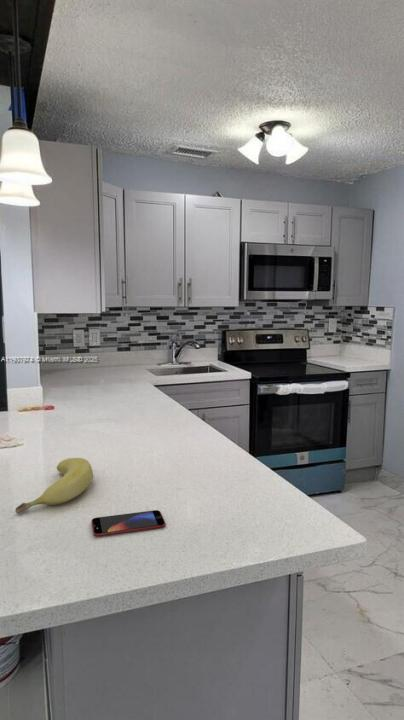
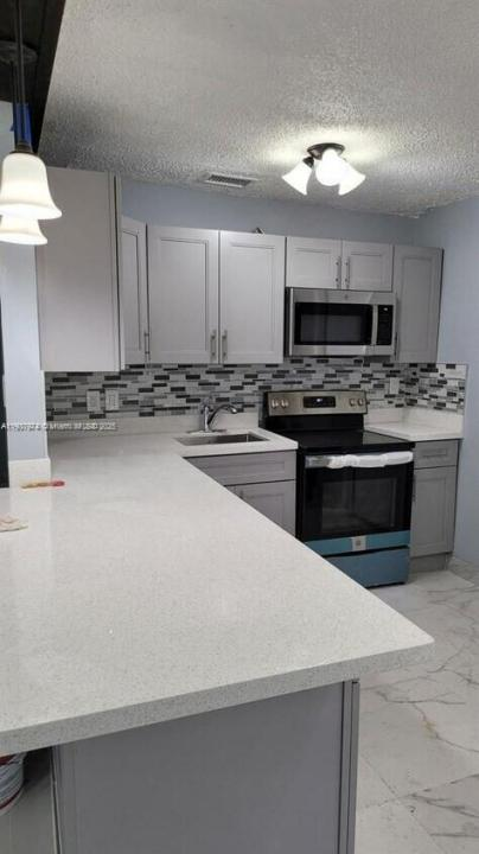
- smartphone (128, 522)
- banana (56, 481)
